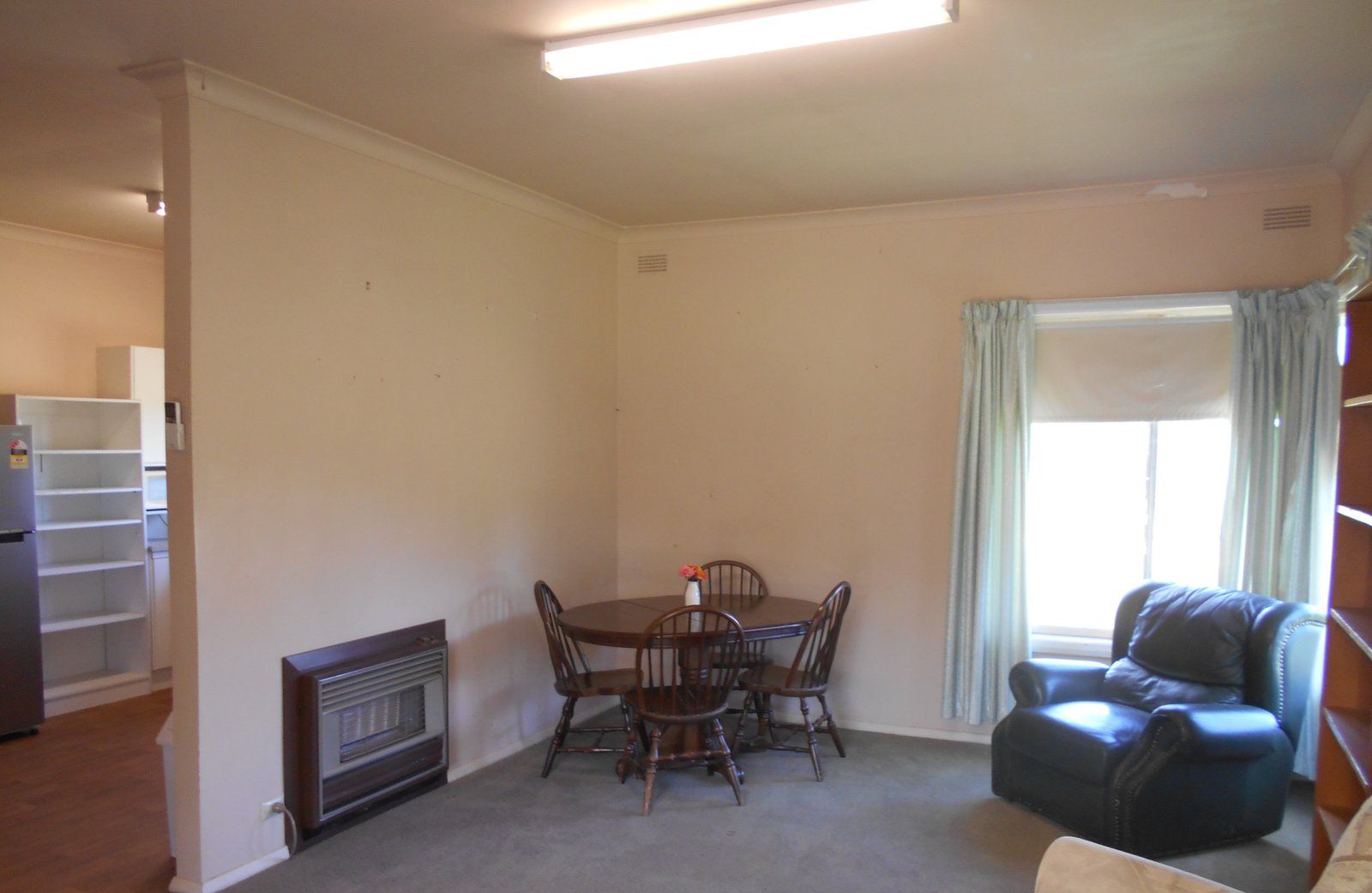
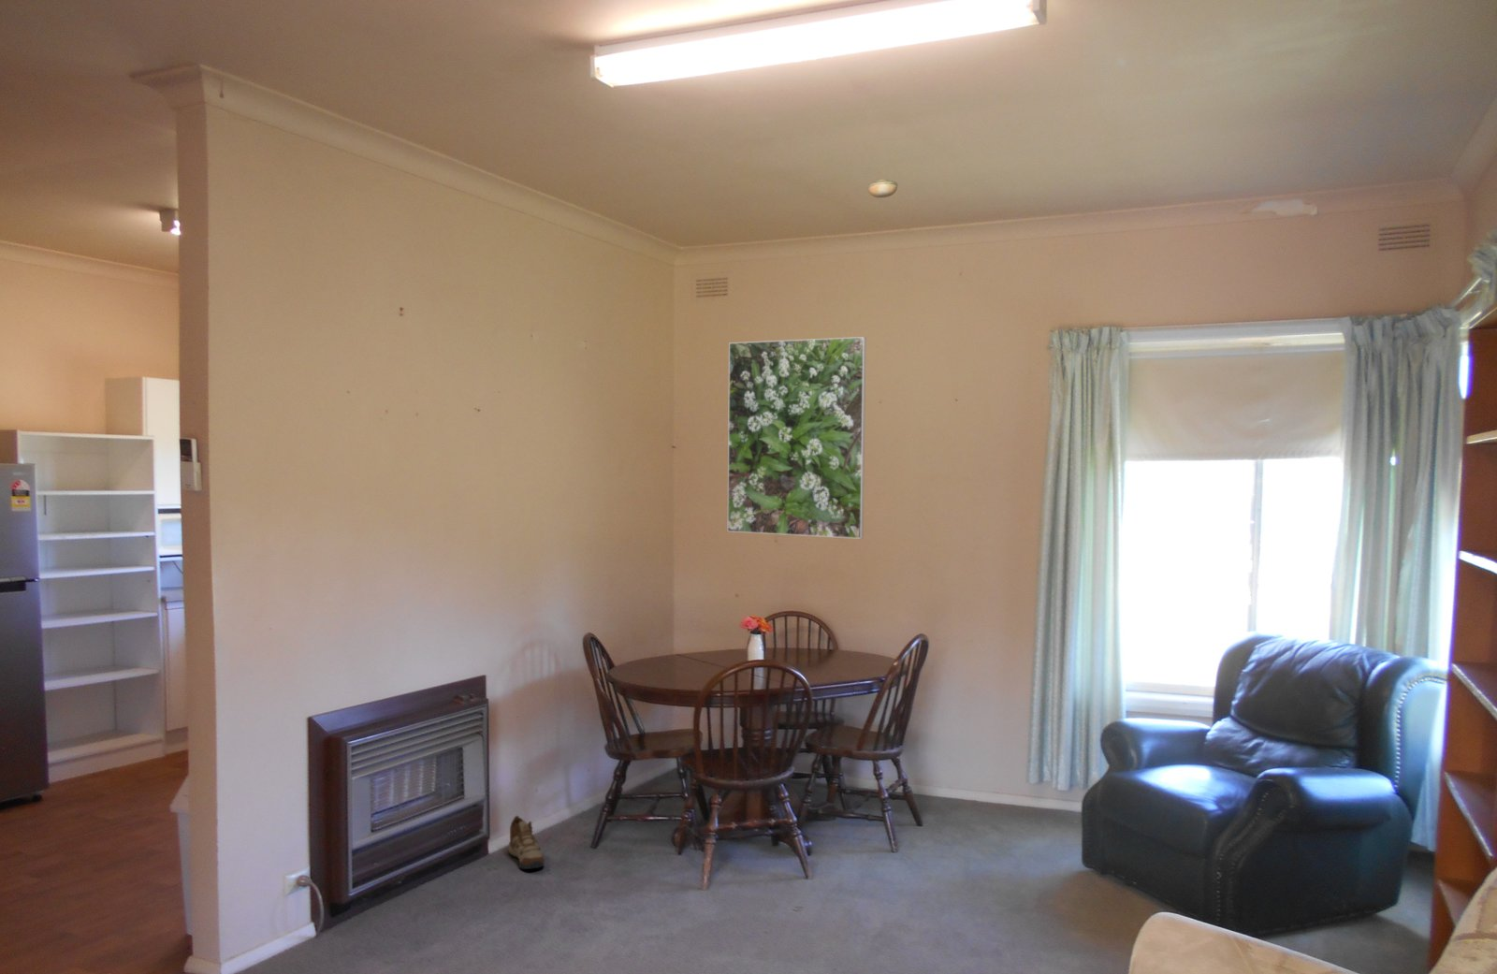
+ shoe (525, 842)
+ smoke detector (883, 188)
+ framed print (793, 437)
